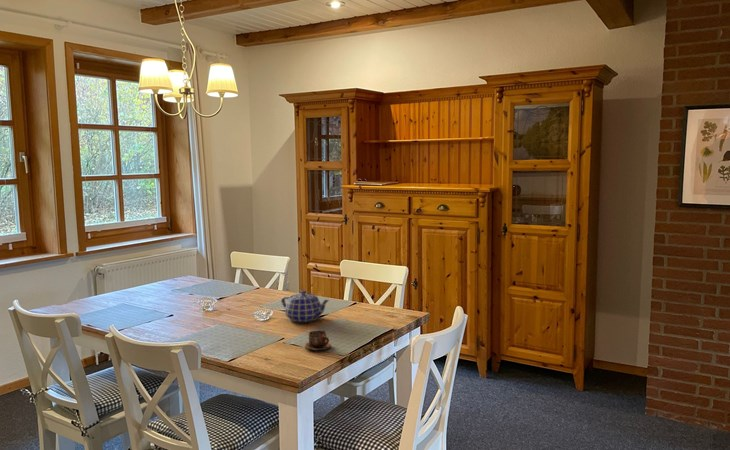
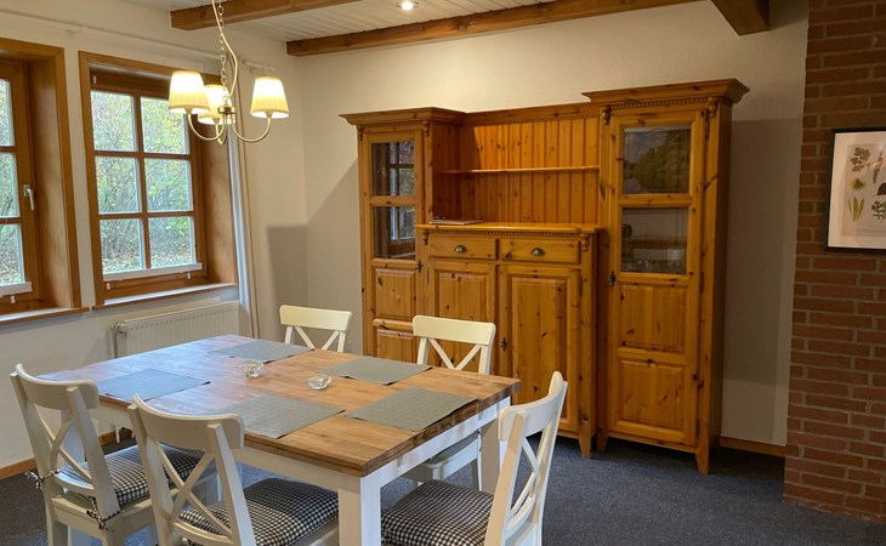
- teapot (305, 305)
- cup (318, 340)
